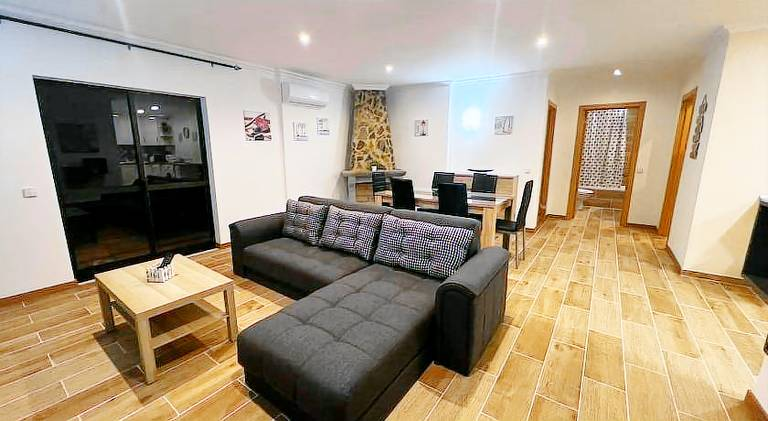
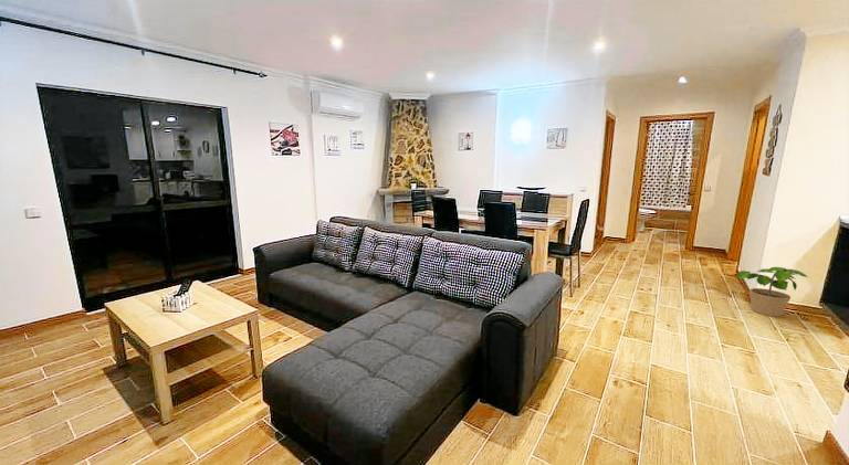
+ potted plant (768, 290)
